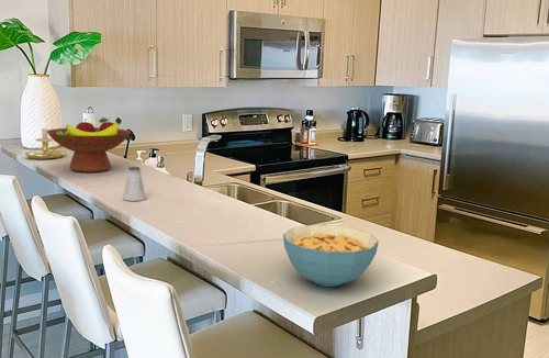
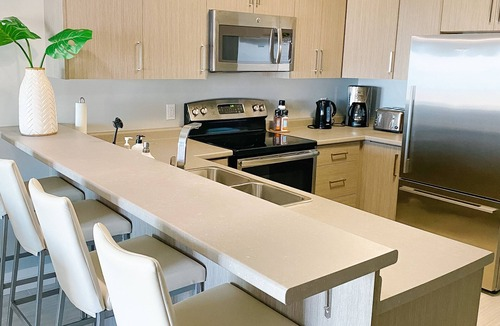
- cereal bowl (328, 259)
- fruit bowl (89, 143)
- candle holder (47, 138)
- saltshaker (134, 182)
